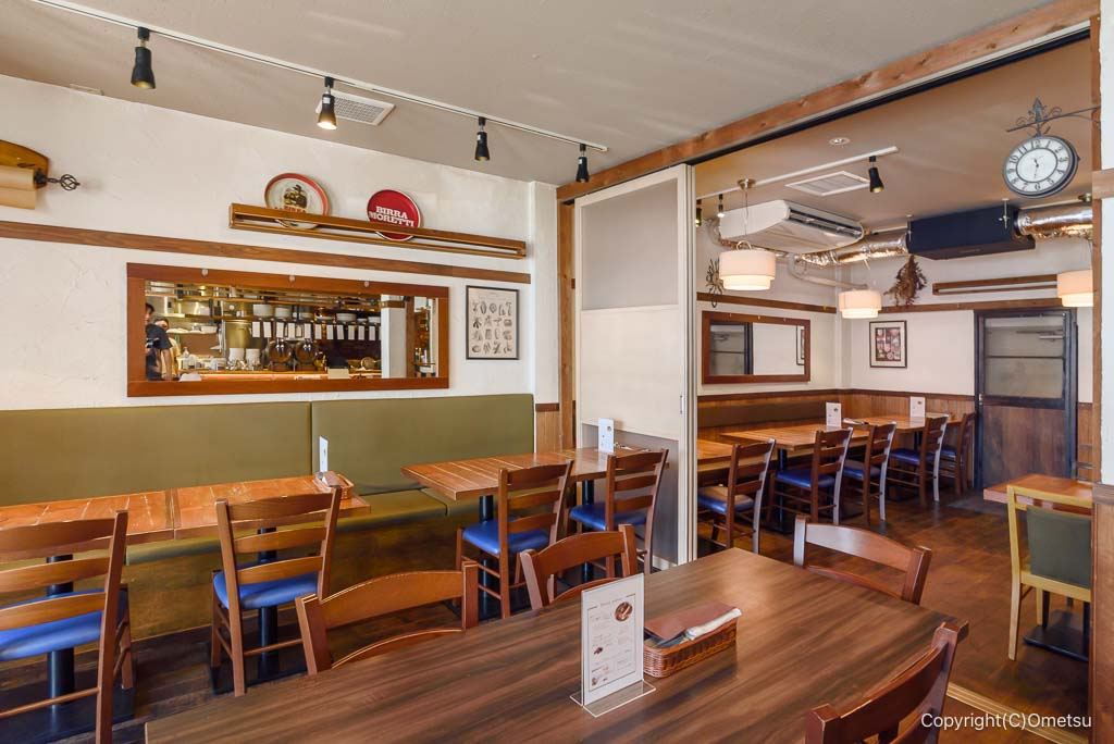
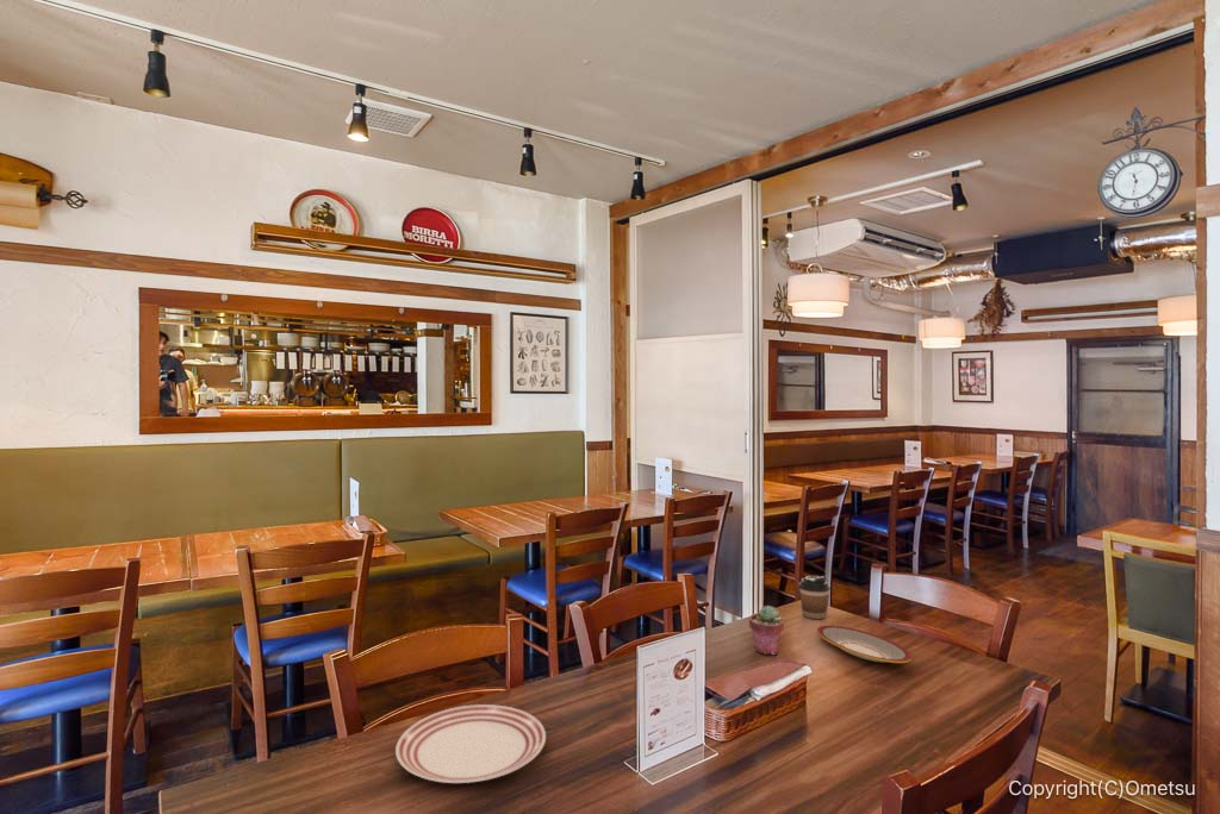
+ plate (861, 646)
+ coffee cup (814, 595)
+ dinner plate (472, 745)
+ potted succulent (766, 627)
